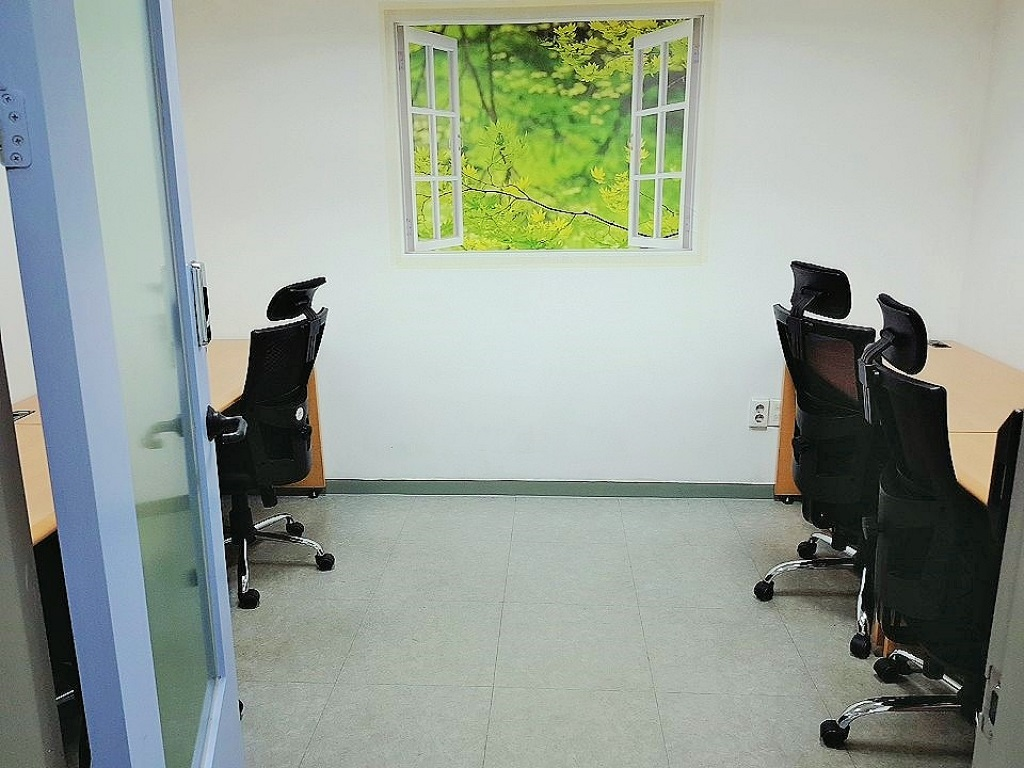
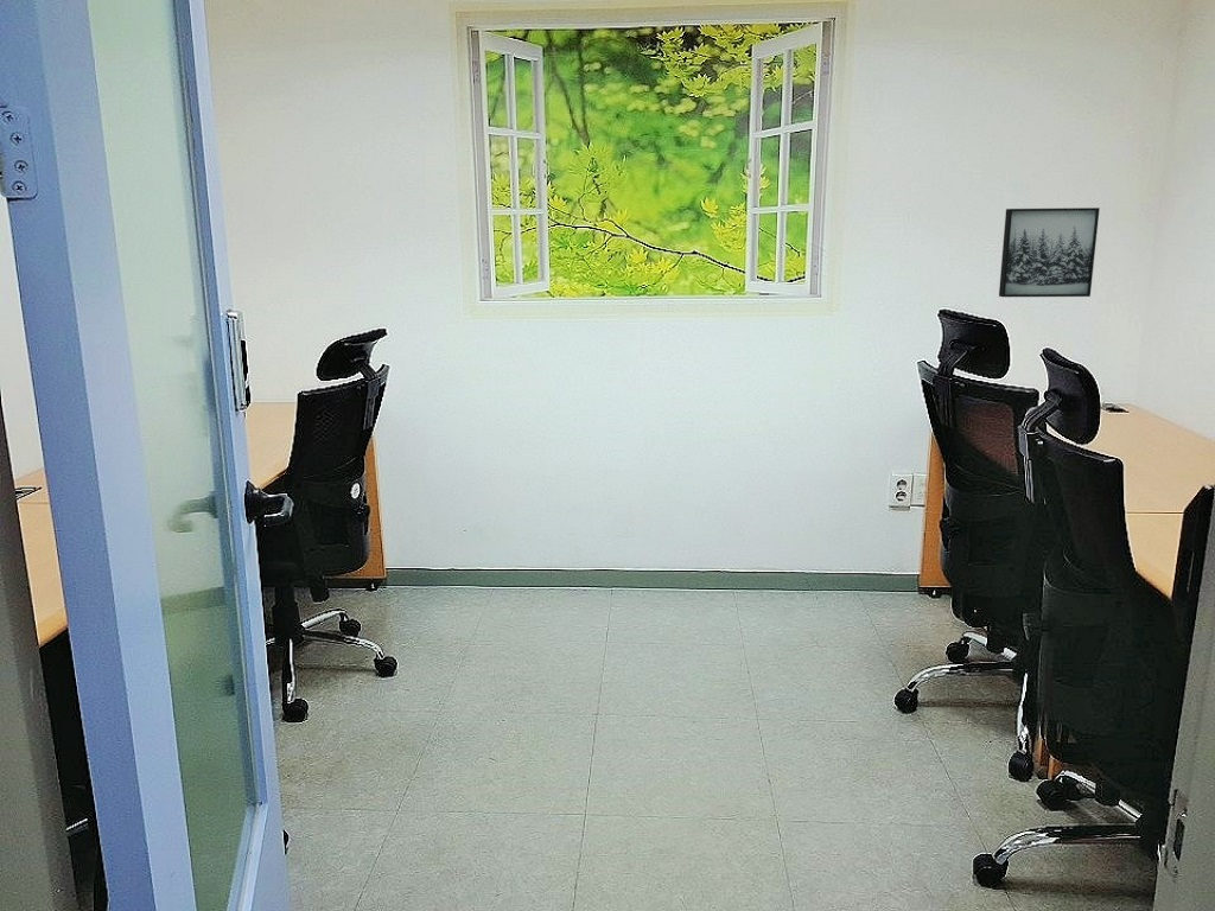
+ wall art (1048, 253)
